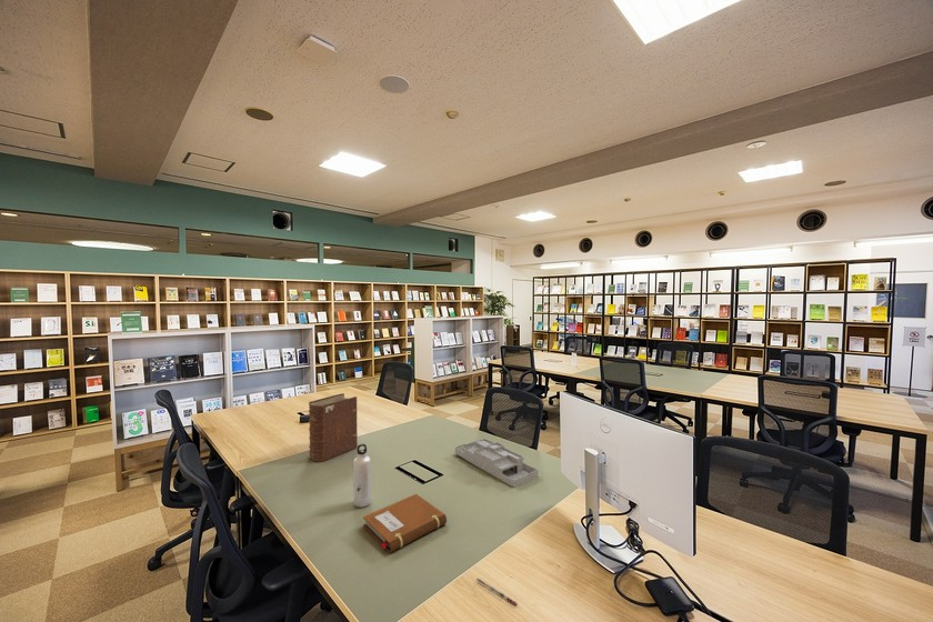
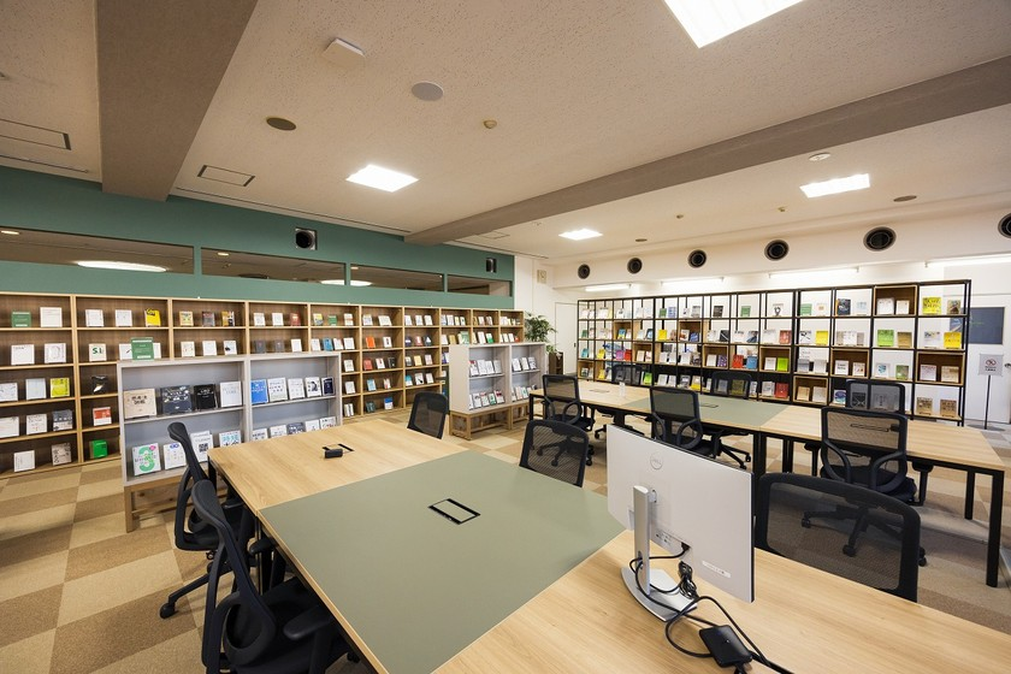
- desk organizer (493, 455)
- notebook (403, 521)
- water bottle (362, 473)
- pen (495, 591)
- book (332, 425)
